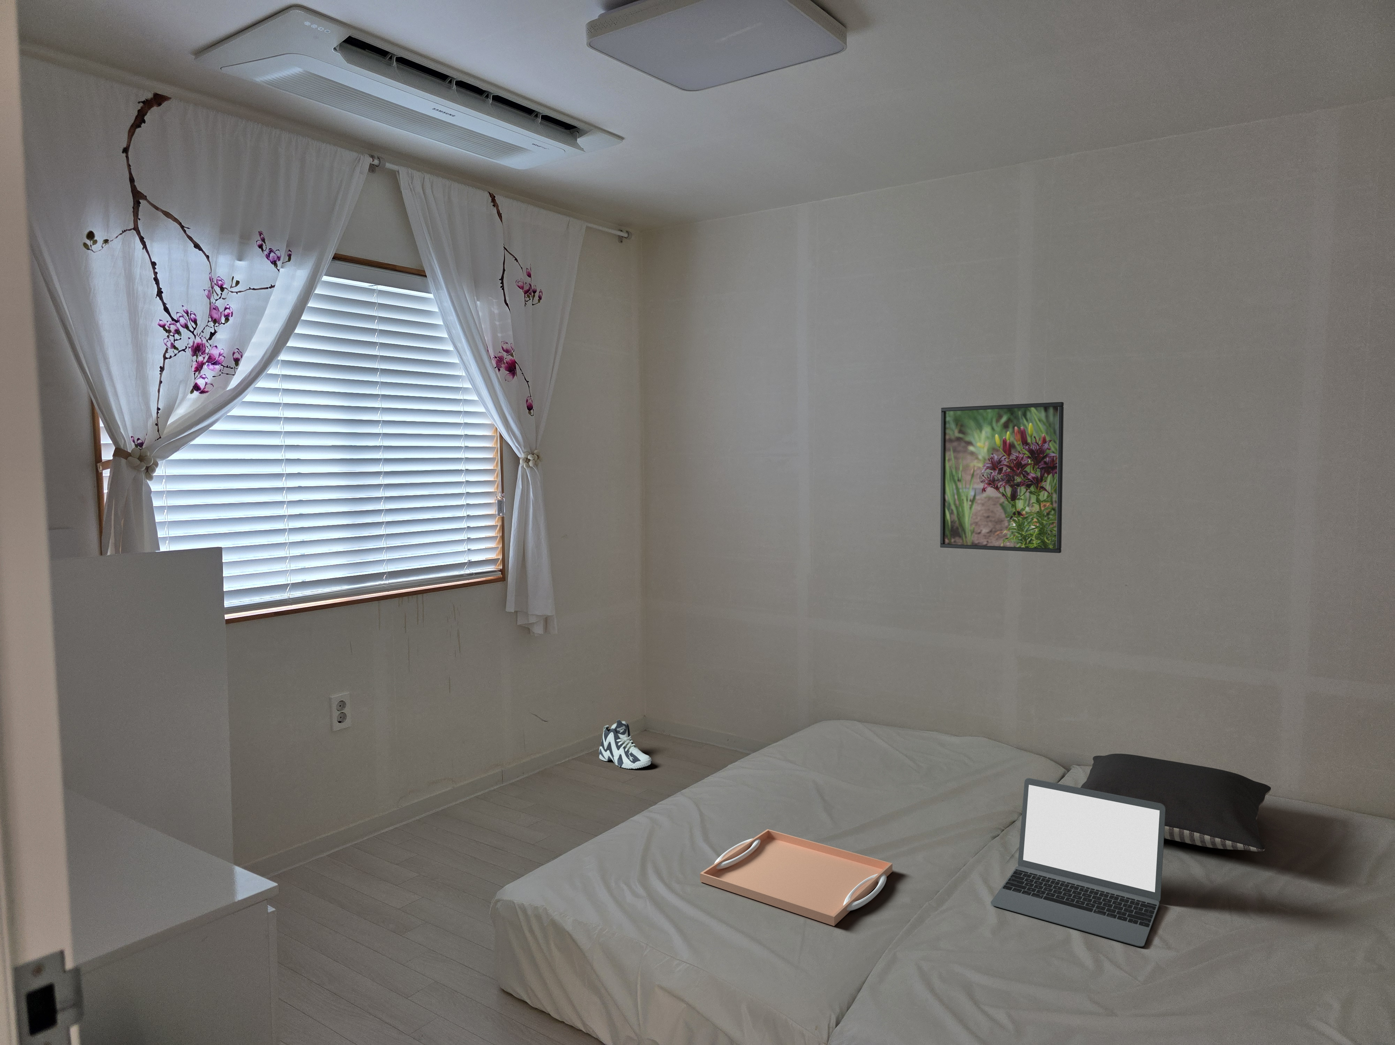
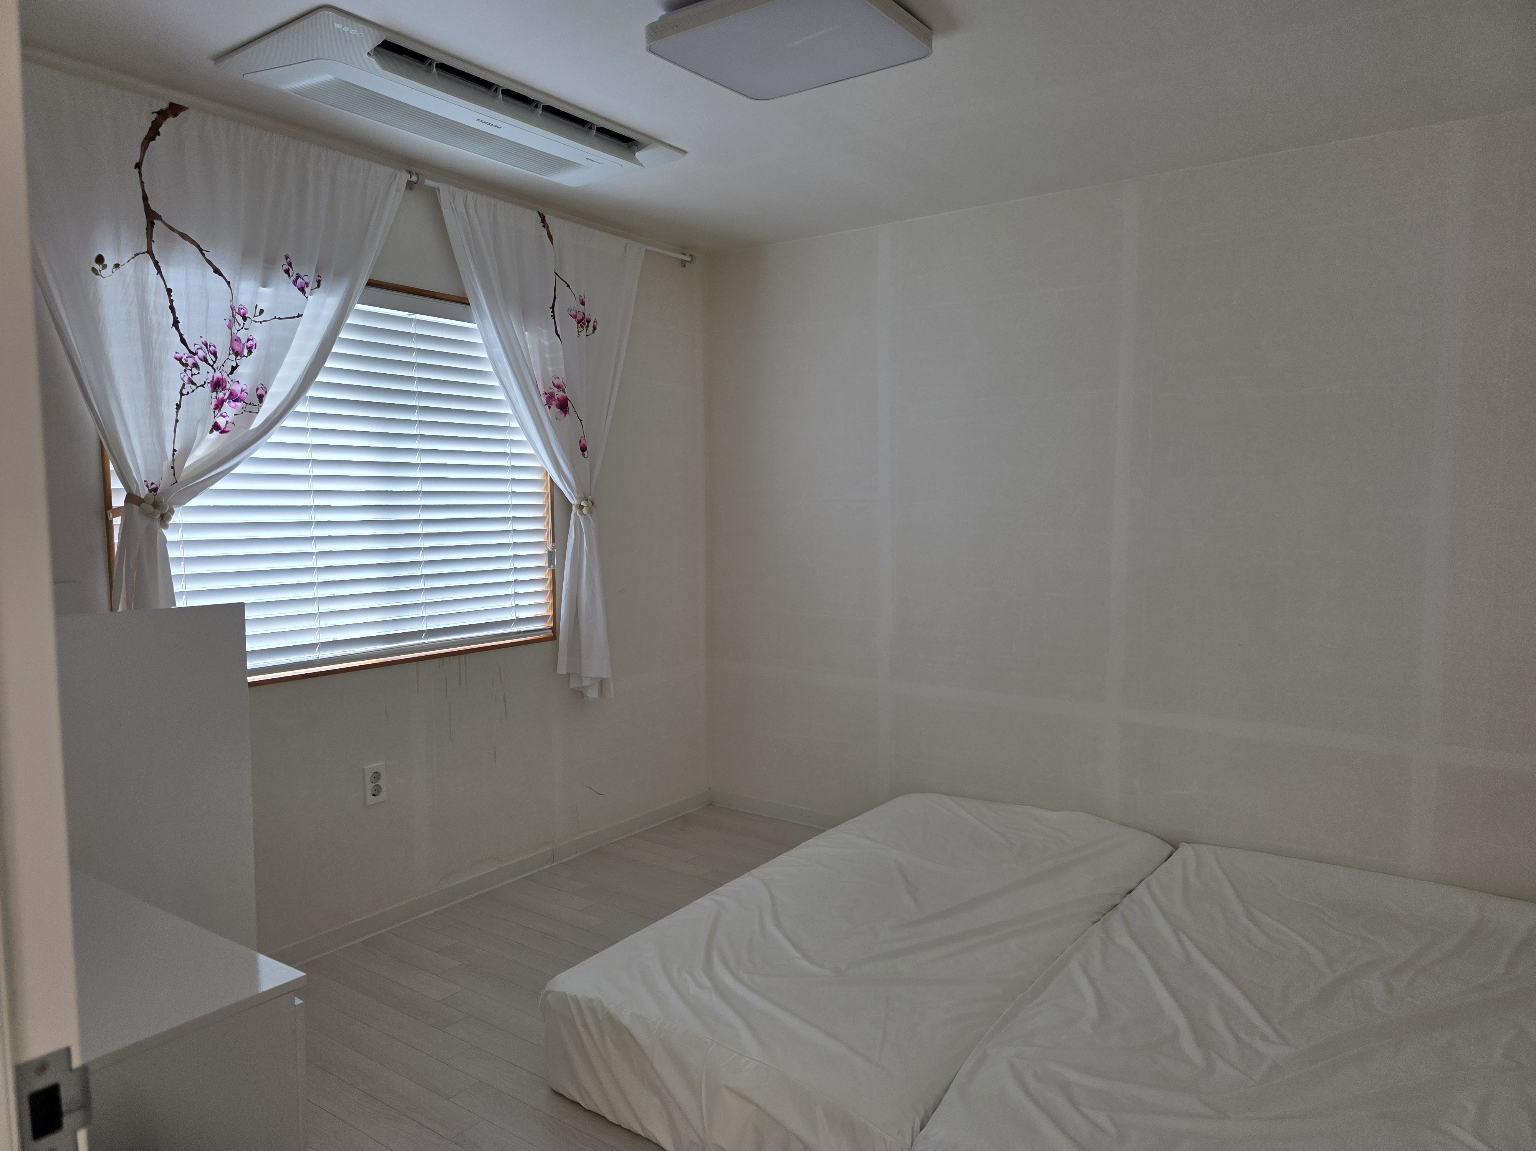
- laptop (1078, 855)
- sneaker (625, 742)
- pillow (1168, 797)
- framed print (1000, 477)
- serving tray (797, 873)
